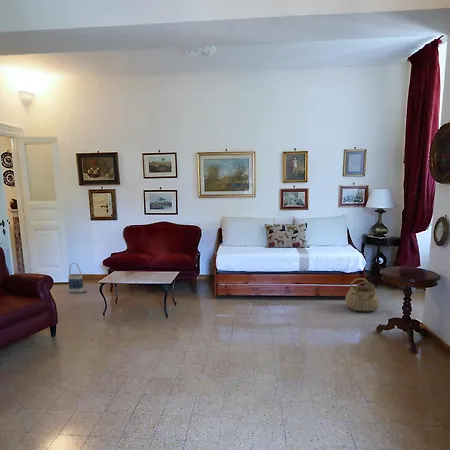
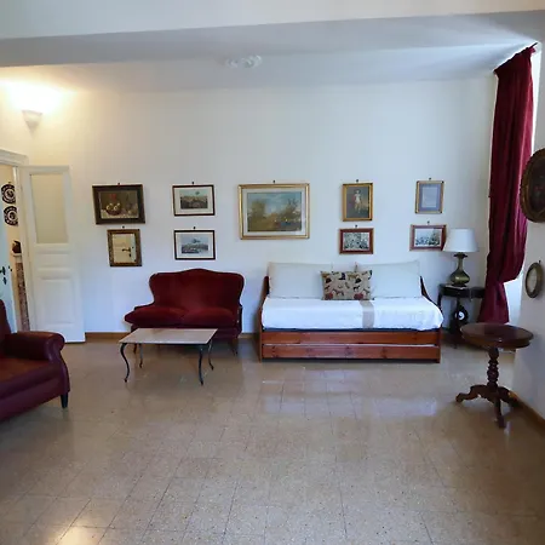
- bag (75, 277)
- basket (362, 294)
